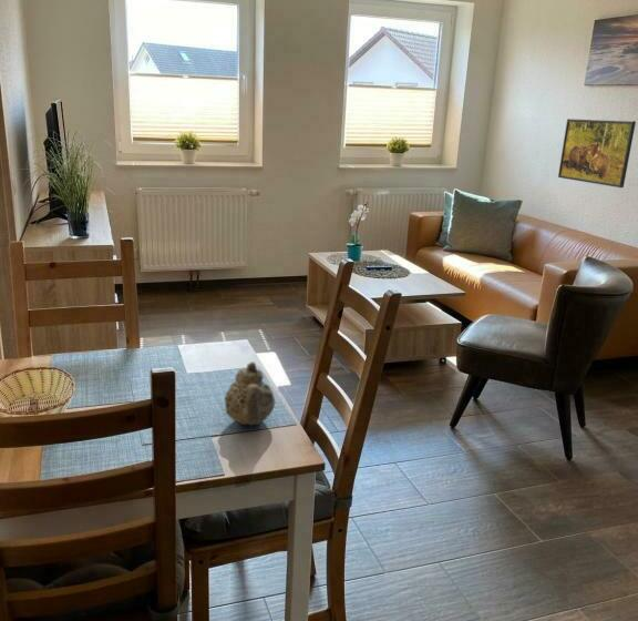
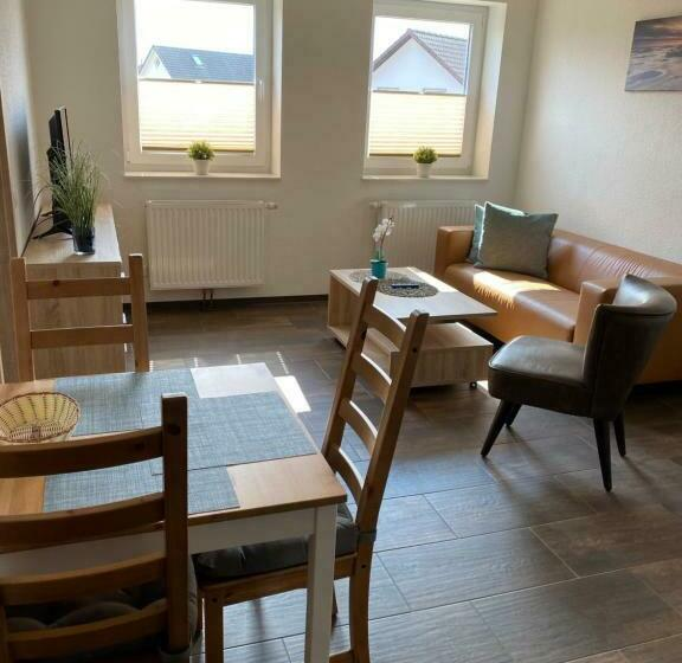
- teapot (249, 393)
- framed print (594, 151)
